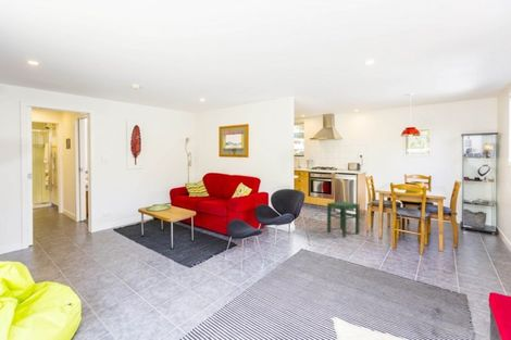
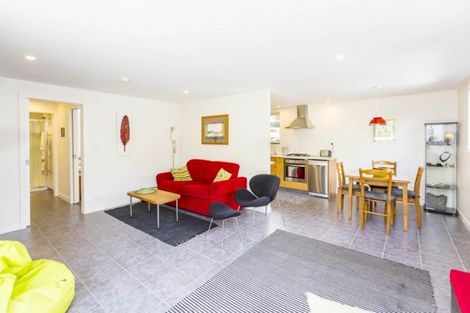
- stool (342, 217)
